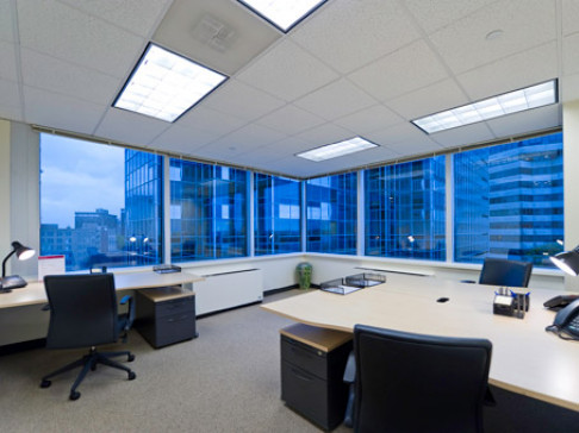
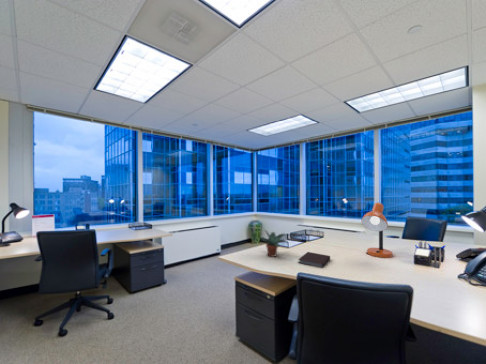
+ notebook (314, 259)
+ potted plant (272, 242)
+ desk lamp (377, 229)
